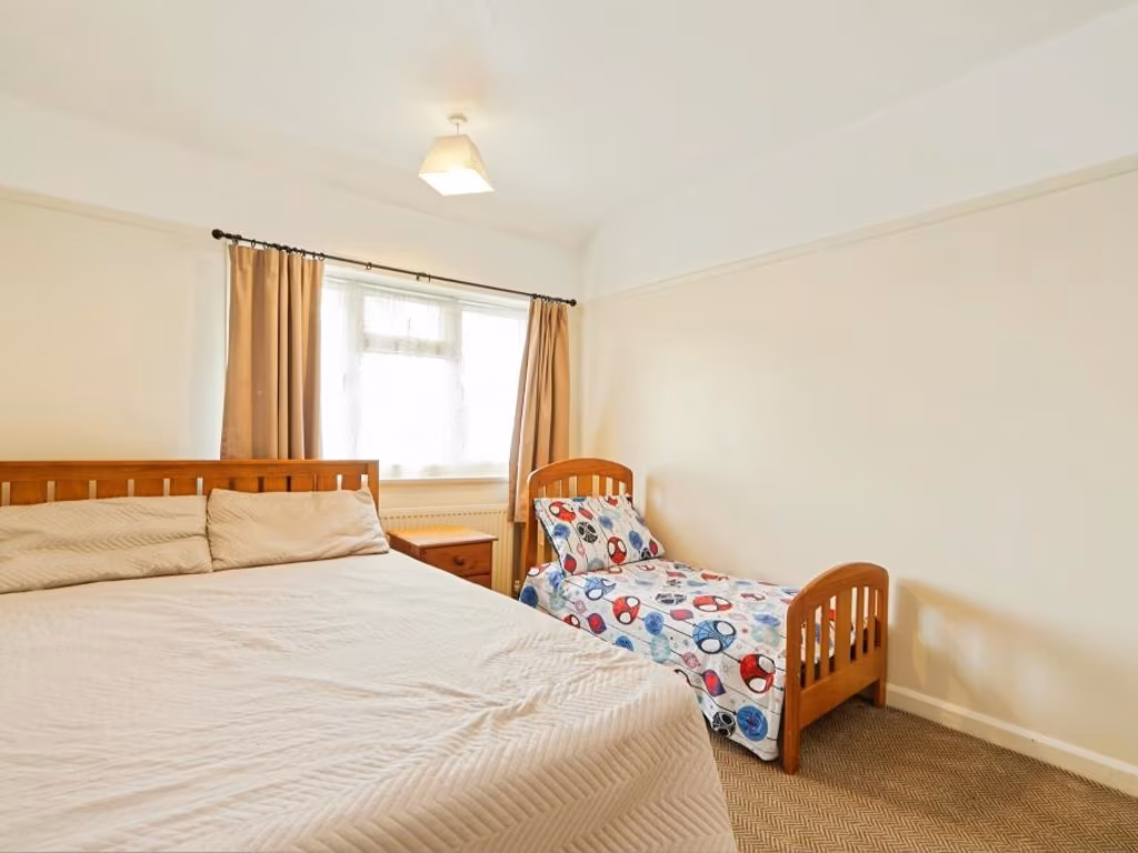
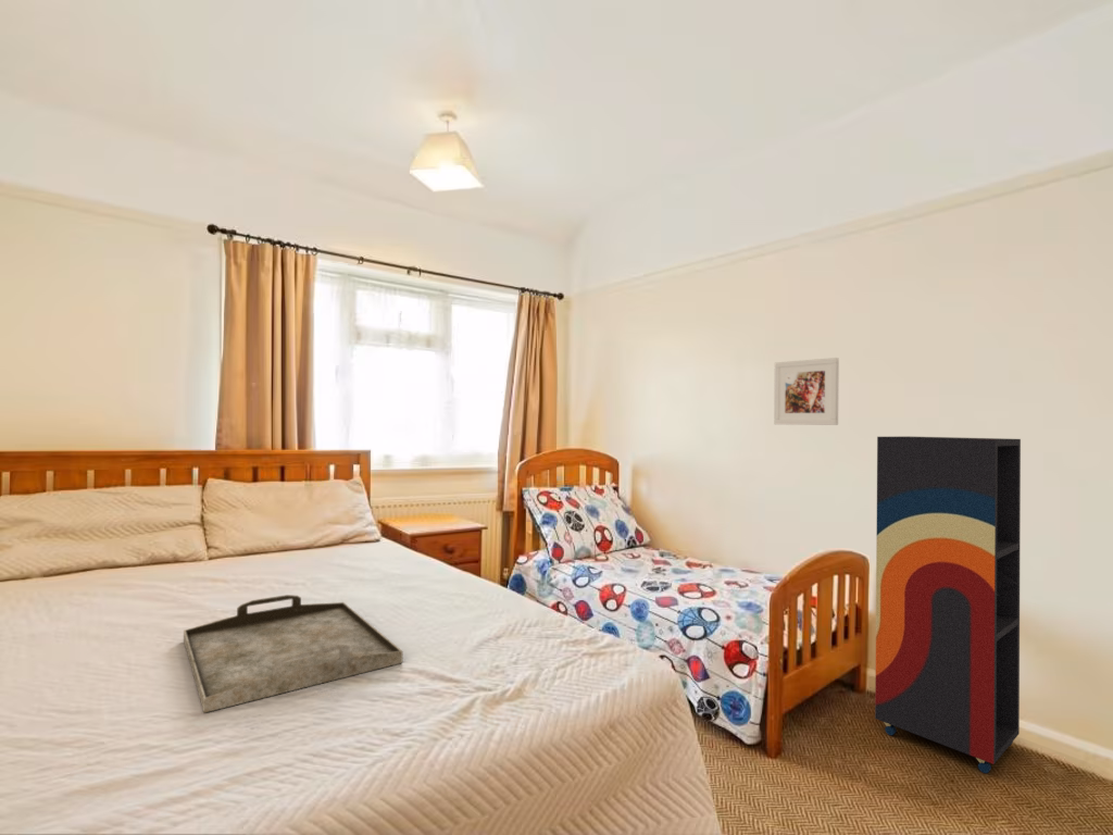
+ shelving unit (946, 587)
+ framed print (804, 392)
+ serving tray (288, 635)
